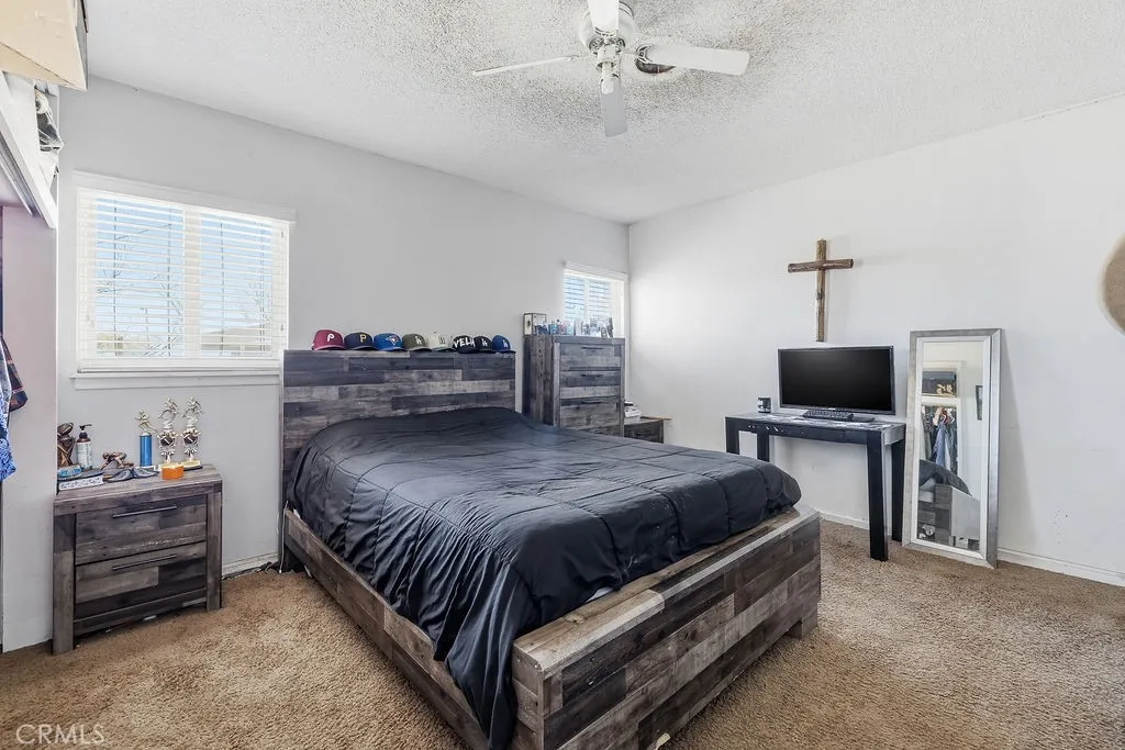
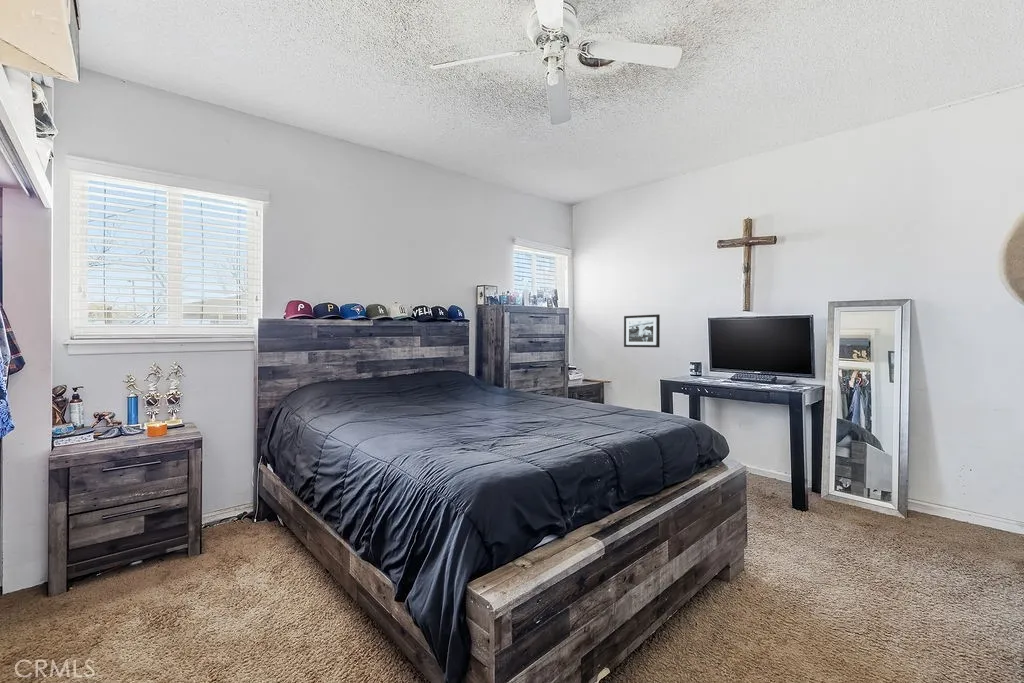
+ picture frame (641, 331)
